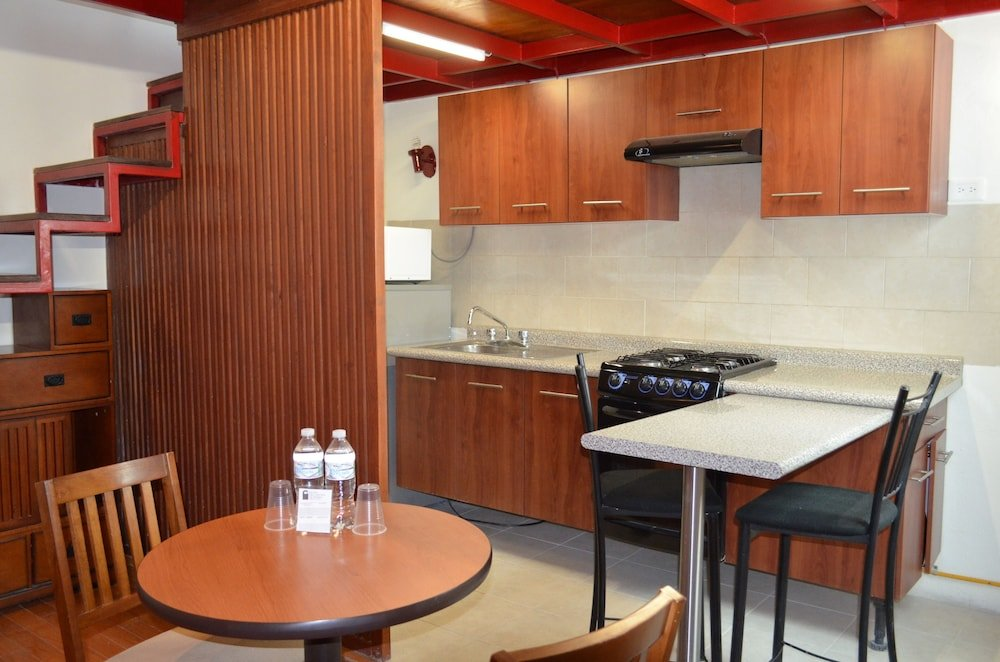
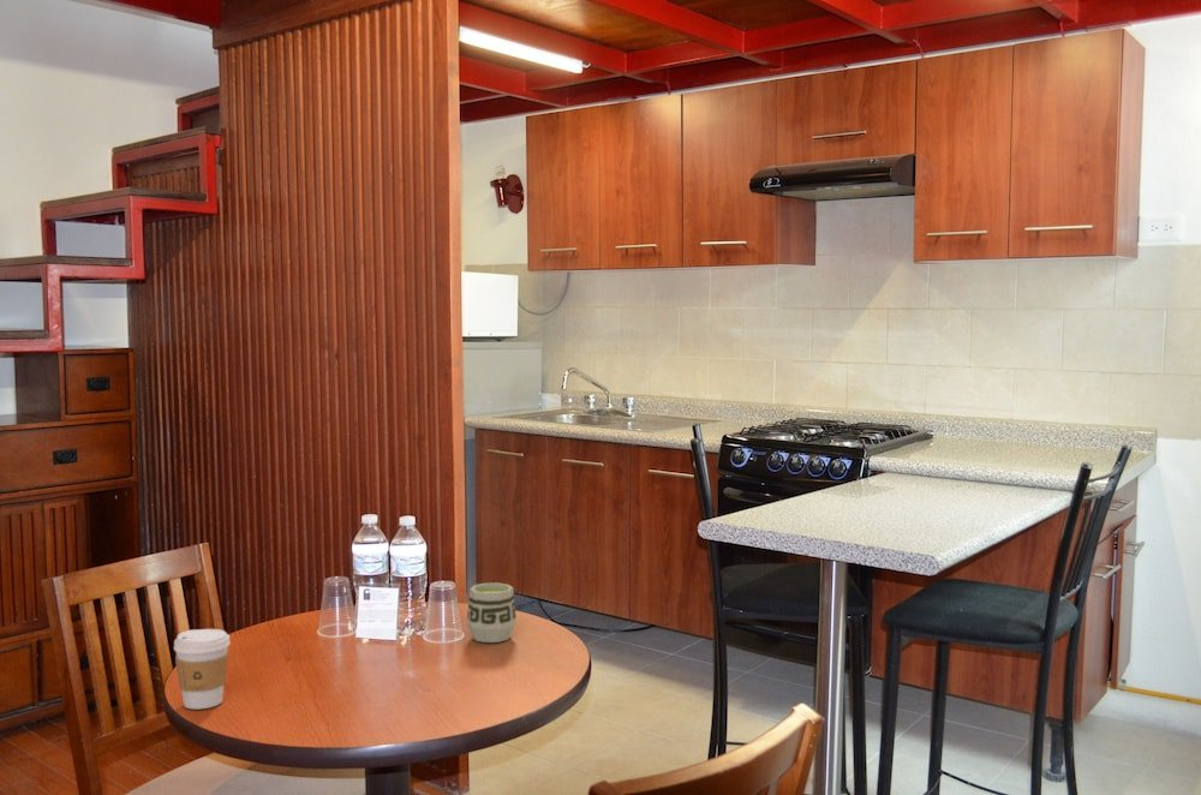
+ cup (491, 612)
+ coffee cup (202, 667)
